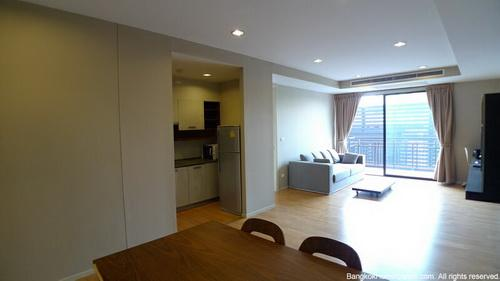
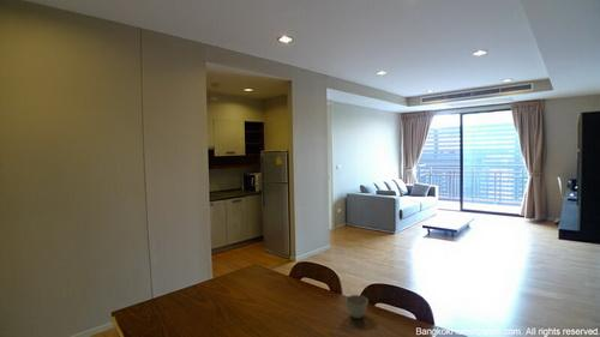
+ flower pot (356, 307)
